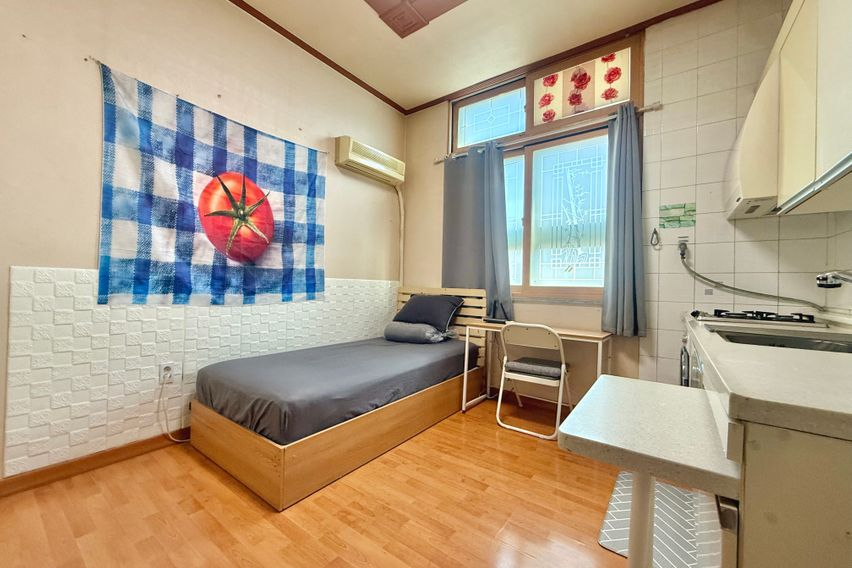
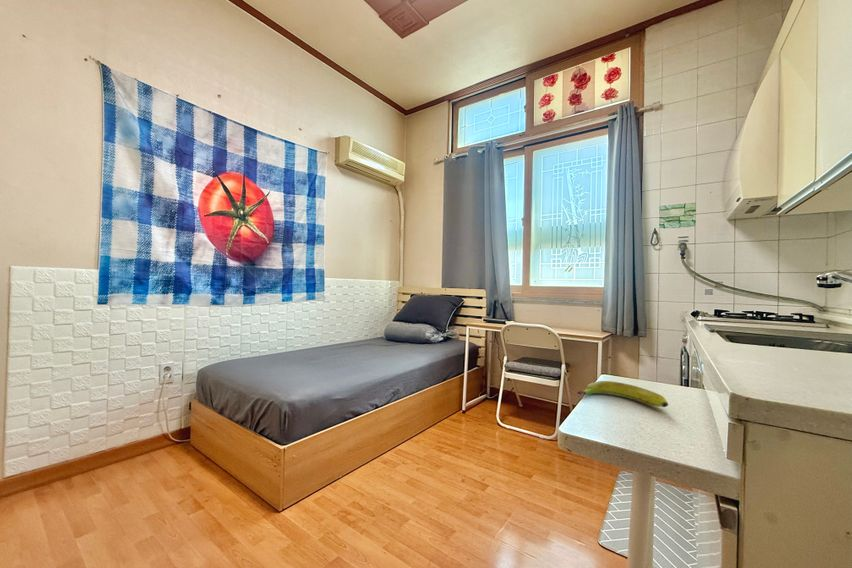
+ banana (621, 392)
